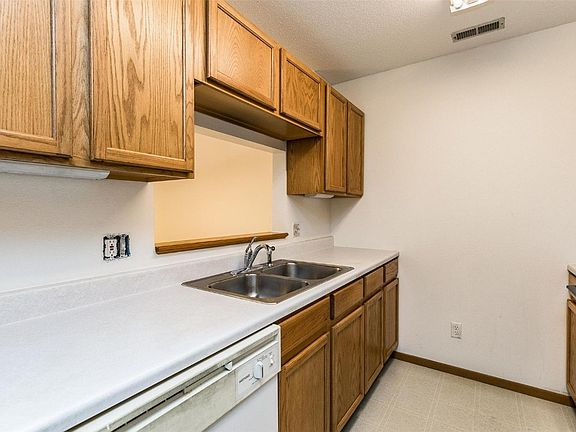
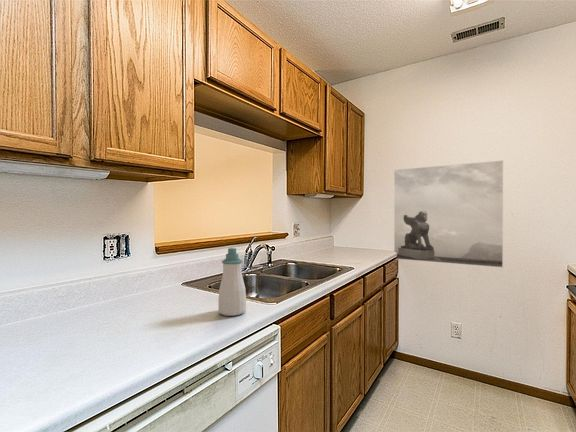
+ soap bottle (232, 280)
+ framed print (443, 214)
